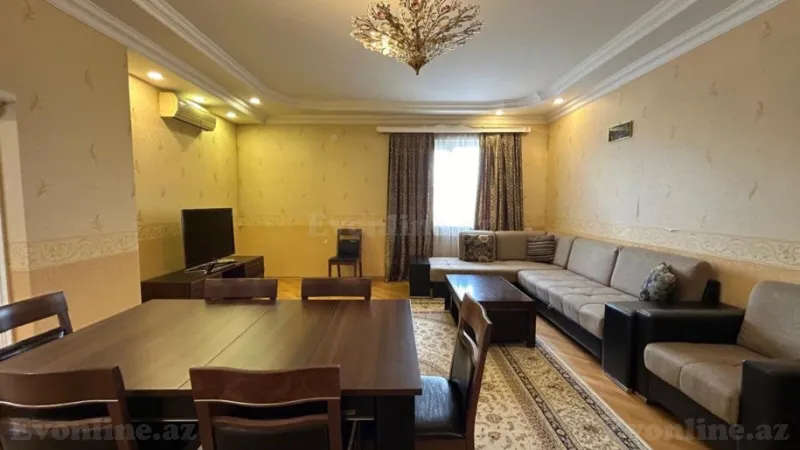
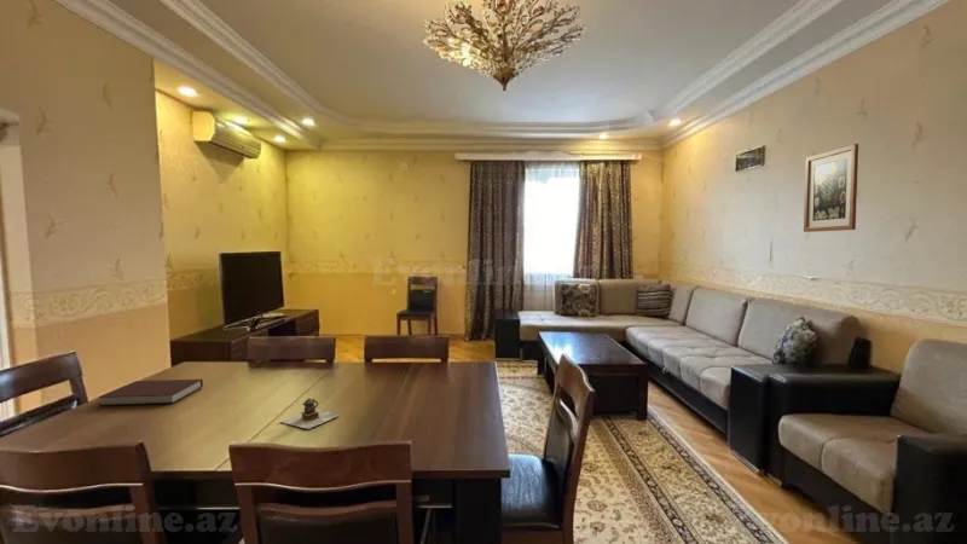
+ notebook (154, 390)
+ wall art (828, 191)
+ teapot (309, 407)
